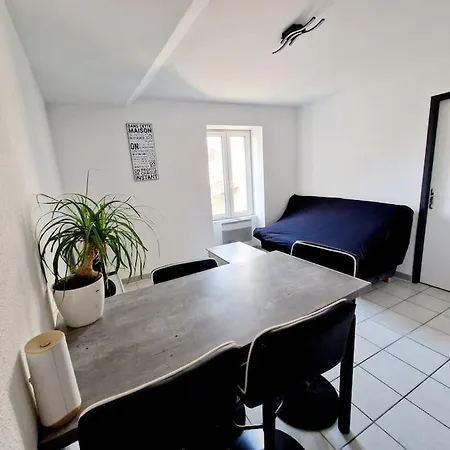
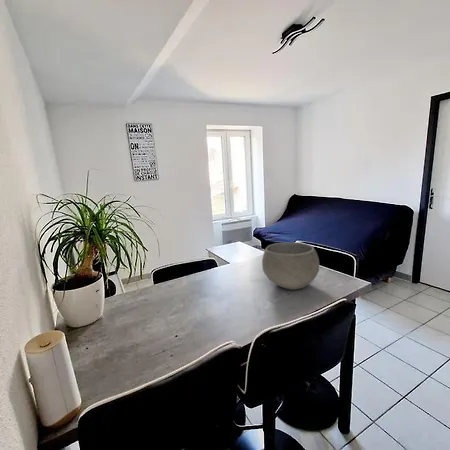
+ bowl (290, 265)
